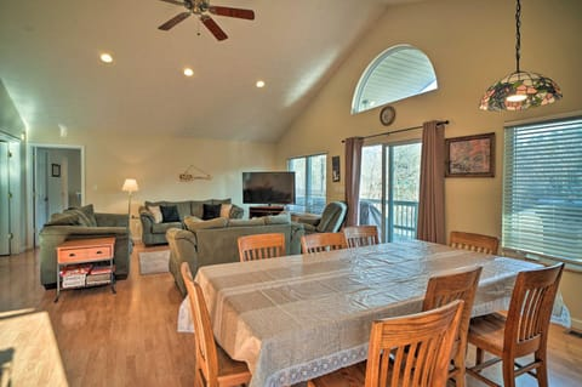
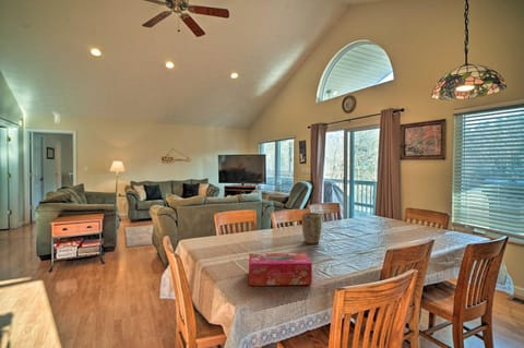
+ tissue box (278, 267)
+ plant pot (311, 227)
